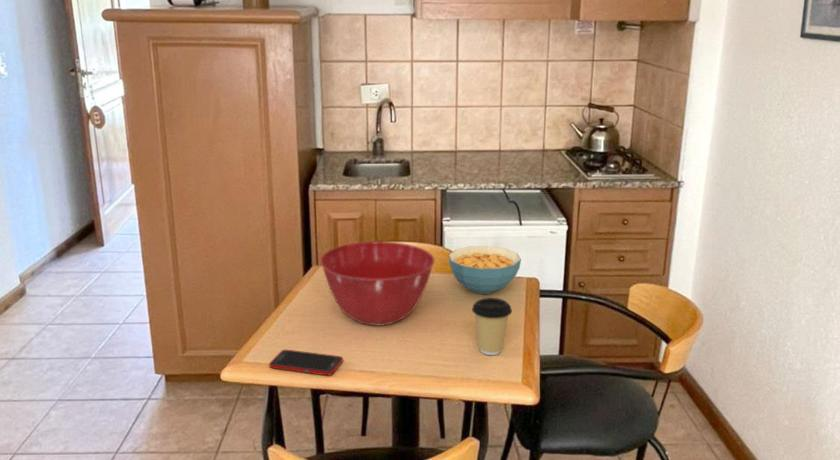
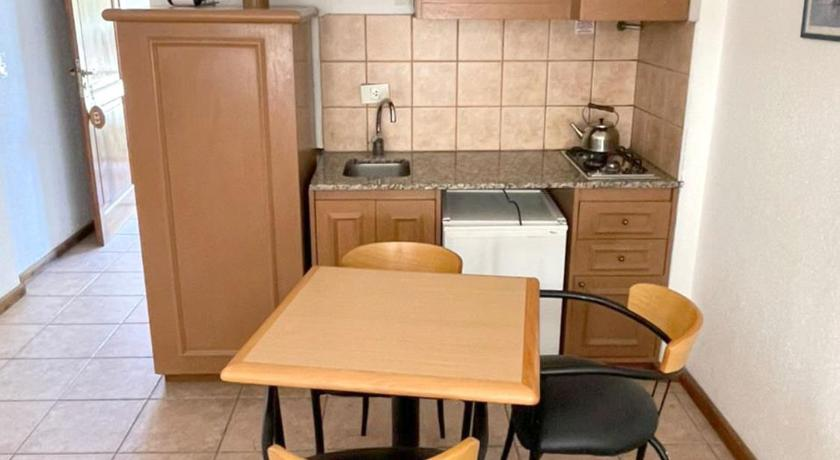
- mixing bowl (378, 286)
- coffee cup (491, 326)
- cereal bowl (484, 273)
- cell phone (306, 362)
